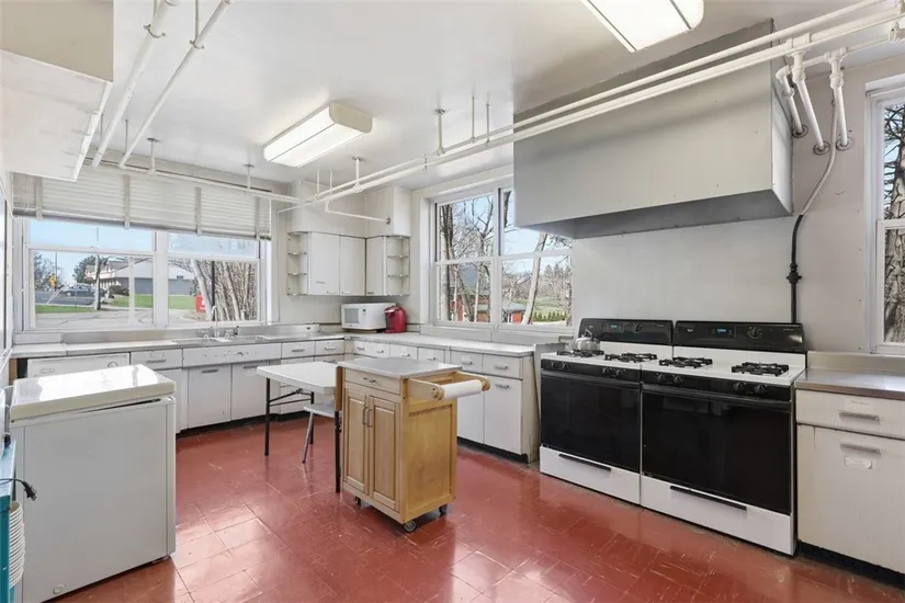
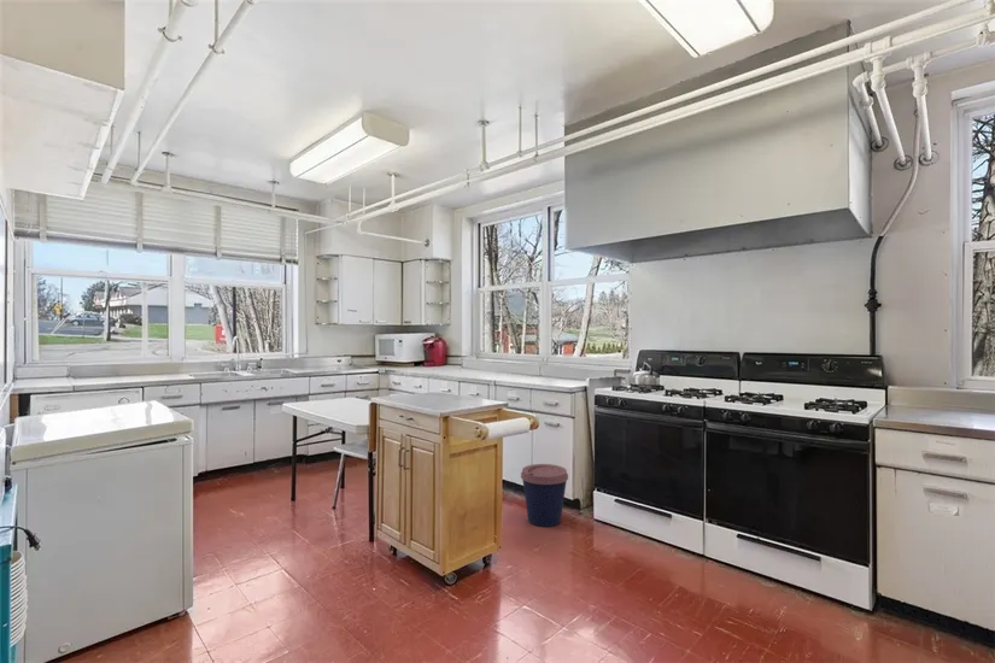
+ coffee cup (544, 494)
